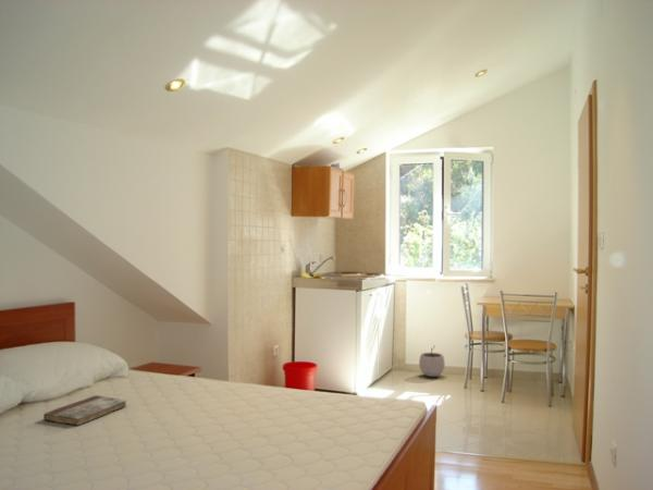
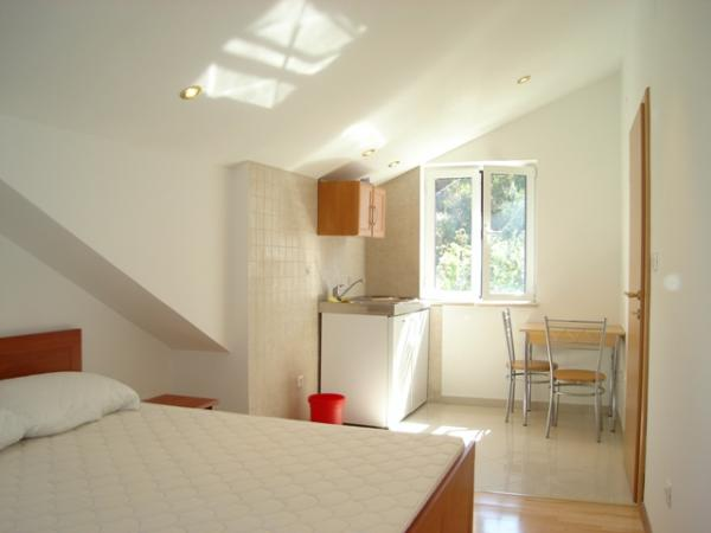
- book (86, 409)
- plant pot (431, 360)
